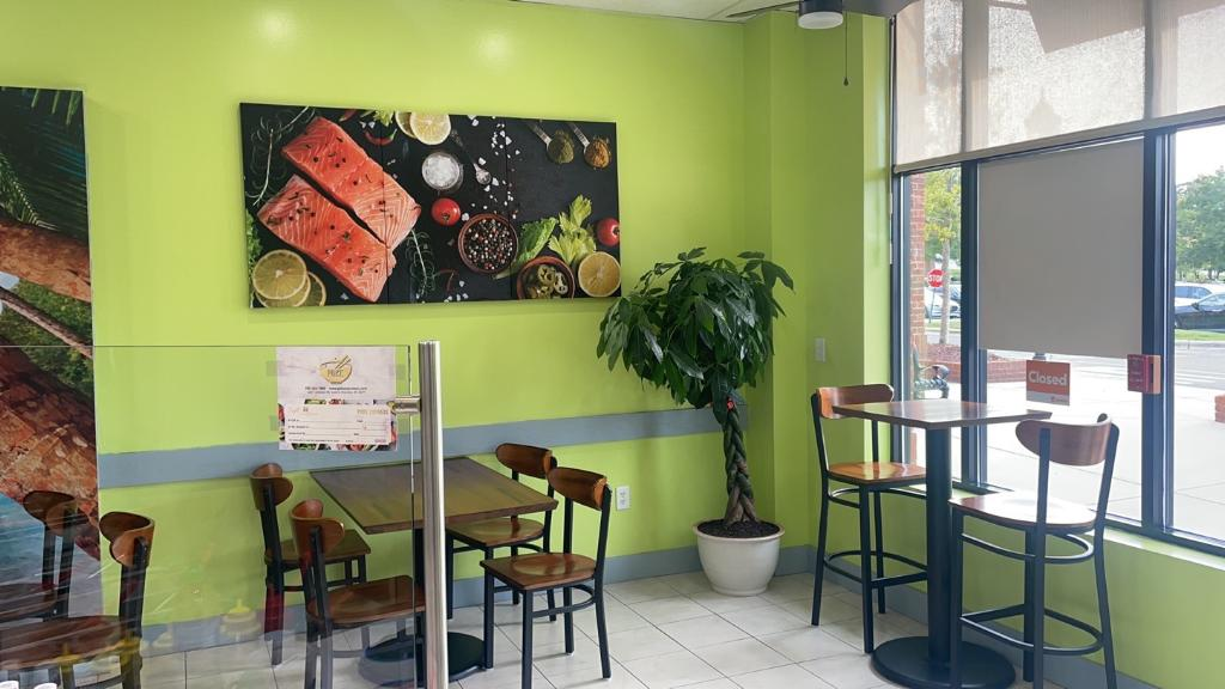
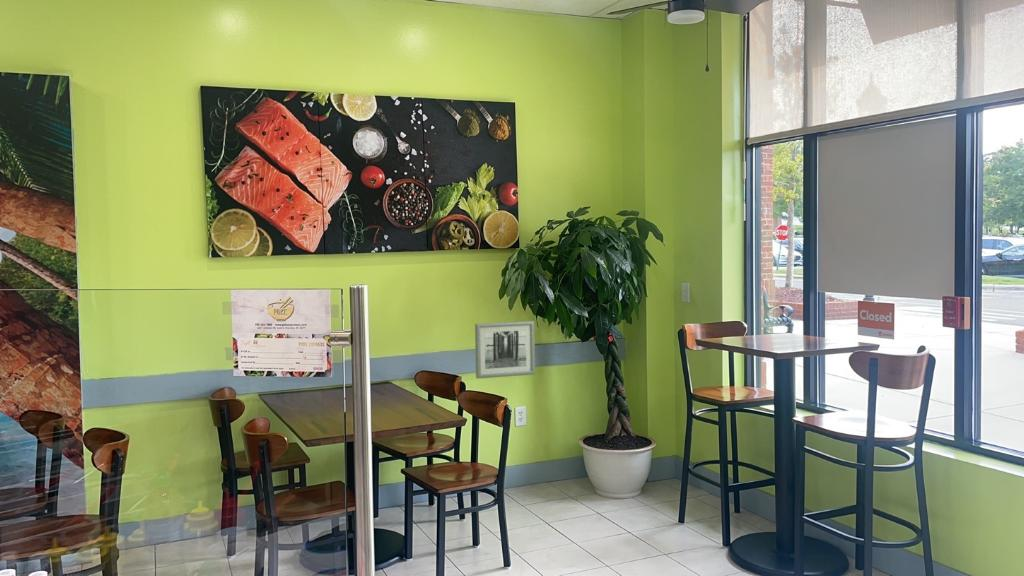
+ wall art (505, 349)
